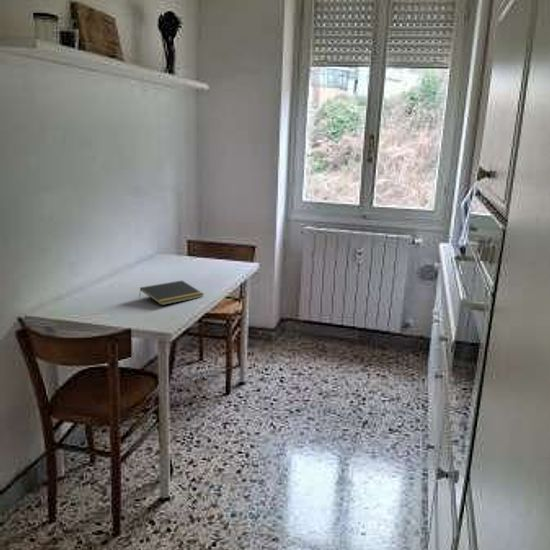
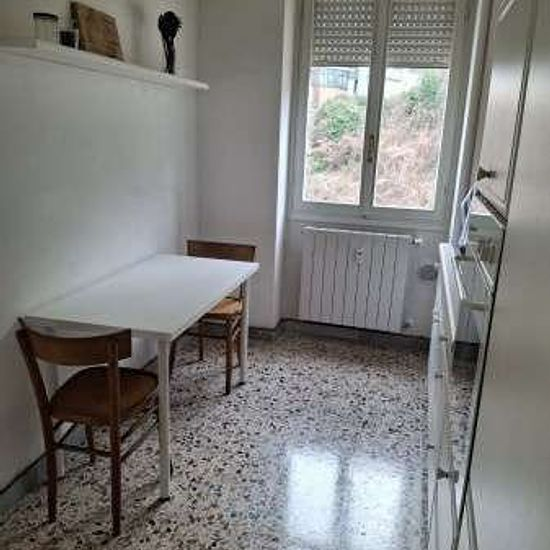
- notepad (172, 292)
